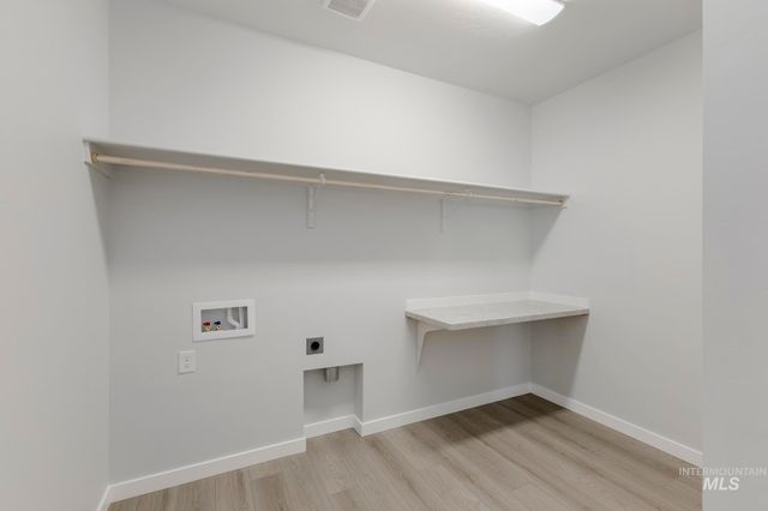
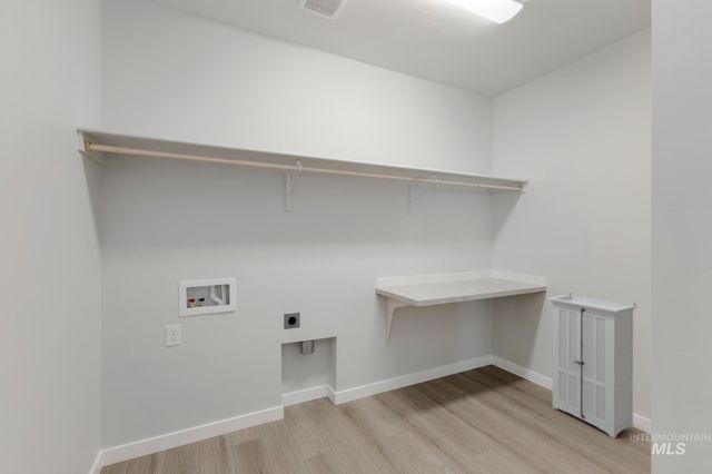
+ storage cabinet (589, 358)
